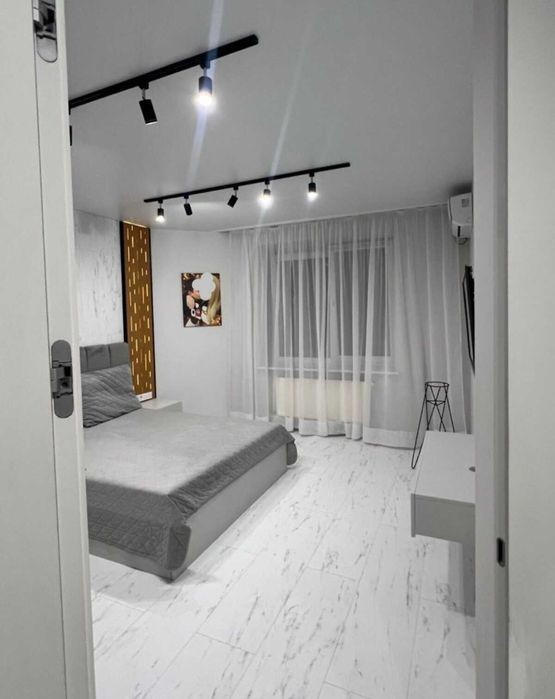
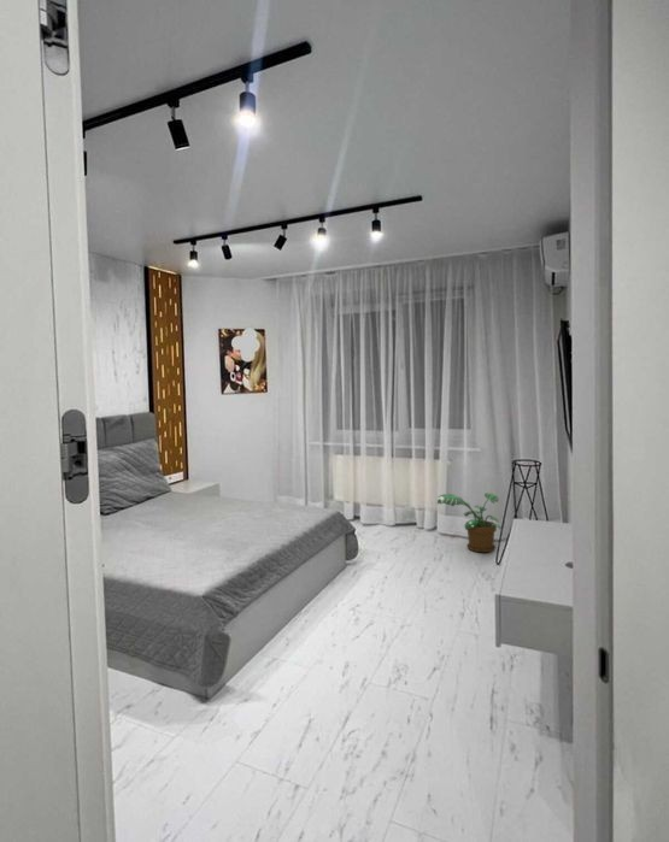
+ potted plant (471, 519)
